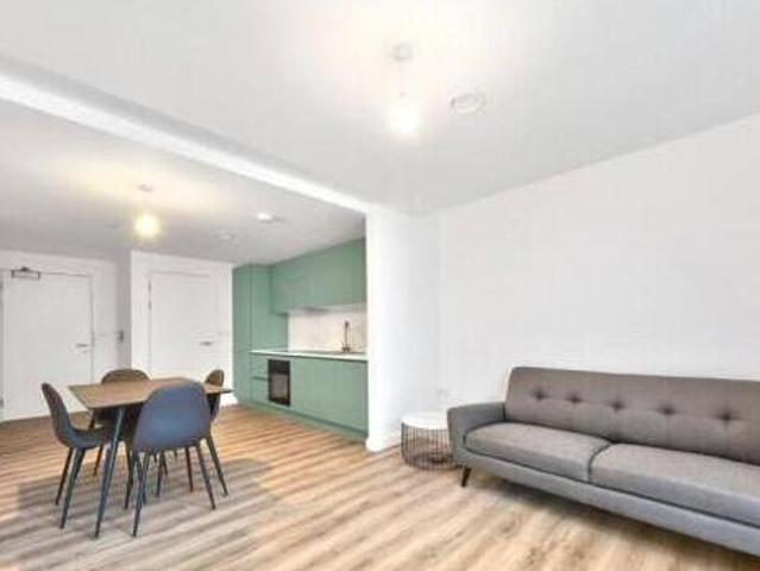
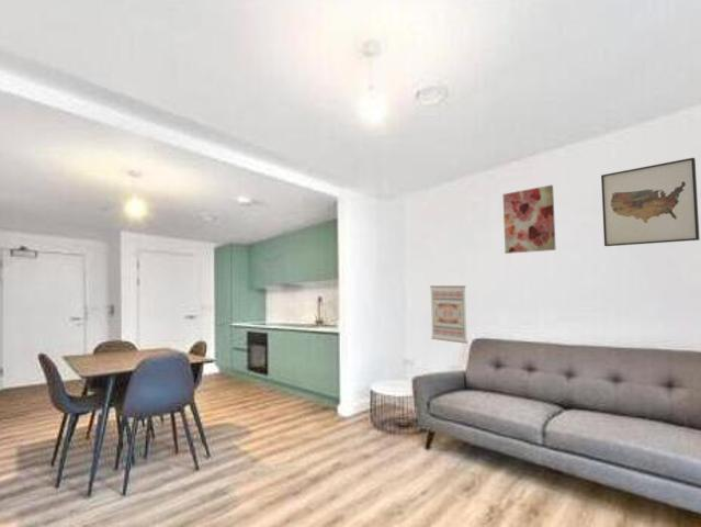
+ wall art (448, 313)
+ wall art (528, 221)
+ wall art (646, 204)
